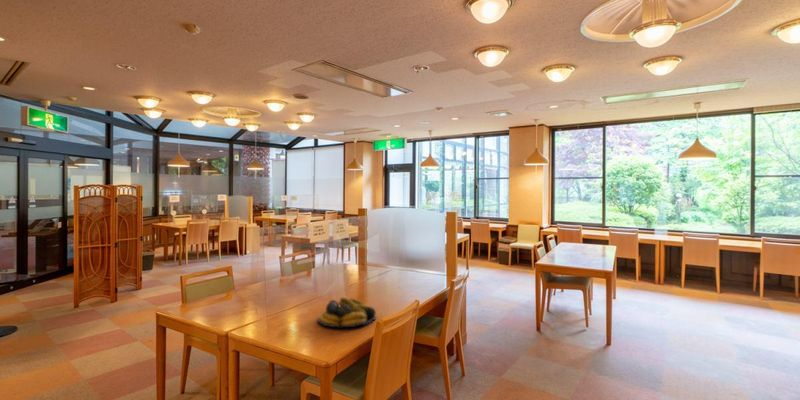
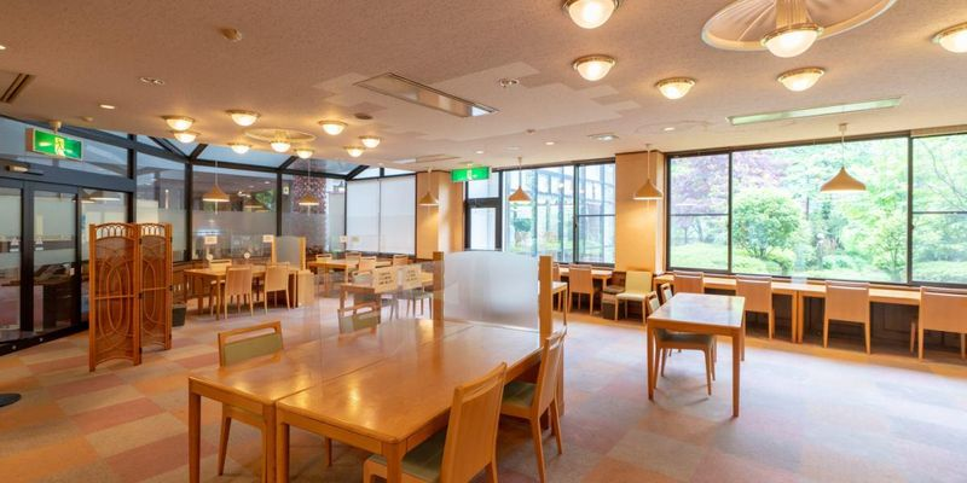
- fruit bowl (346, 308)
